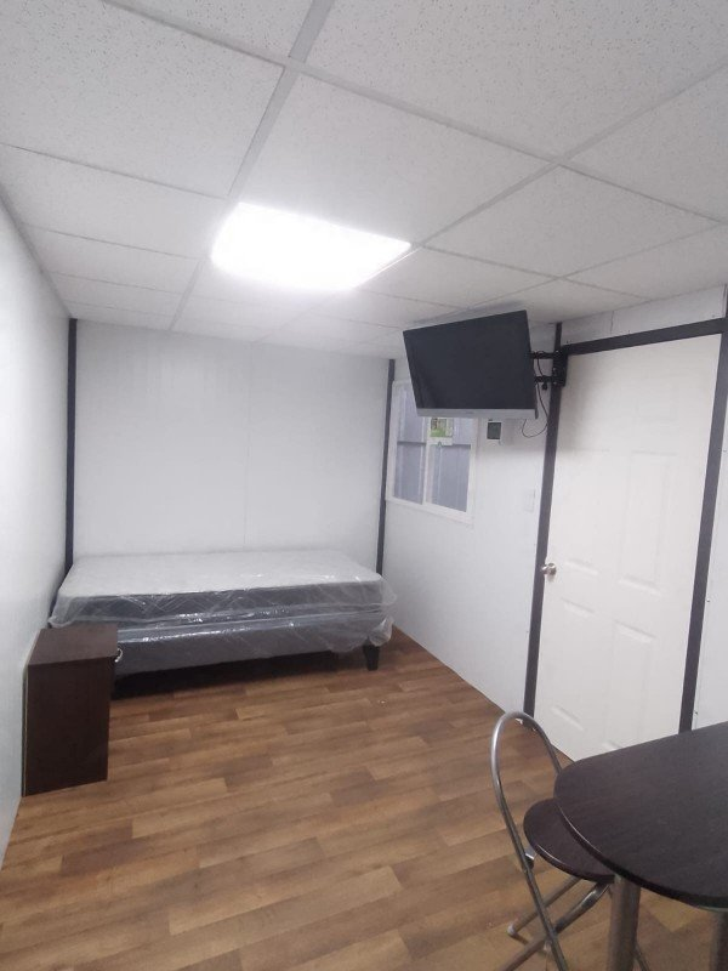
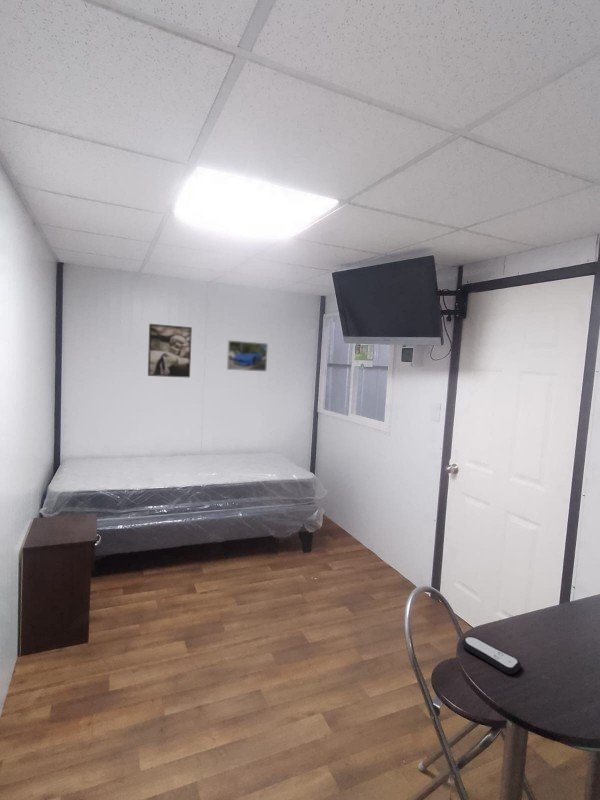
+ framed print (247, 356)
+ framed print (170, 351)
+ remote control (489, 653)
